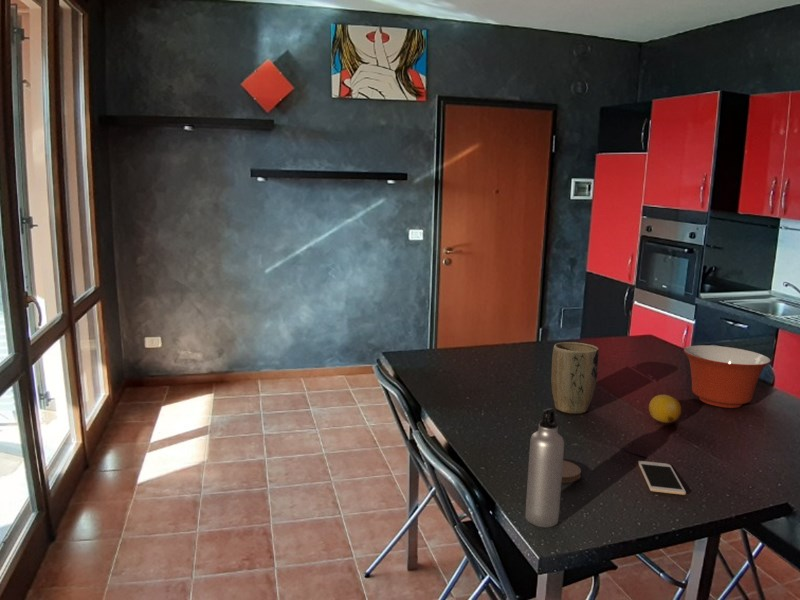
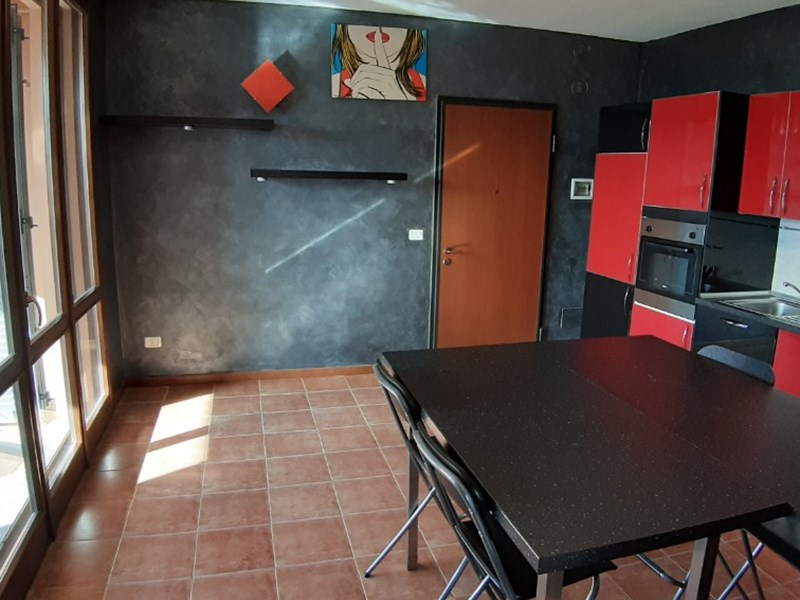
- plant pot (573, 378)
- coaster (562, 470)
- fruit (664, 408)
- mixing bowl (723, 378)
- cell phone (660, 476)
- water bottle (545, 465)
